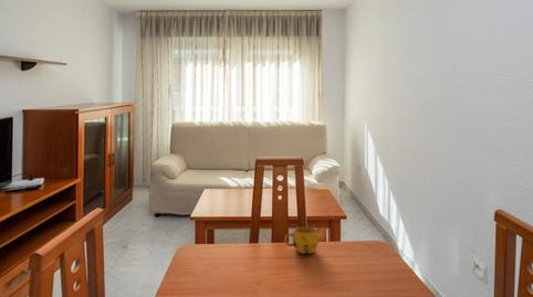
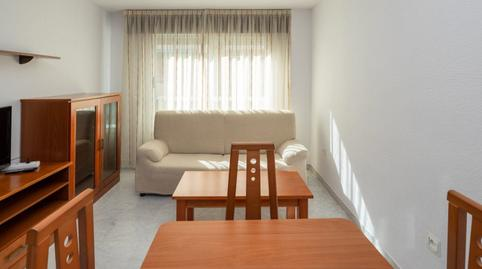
- mug (301, 240)
